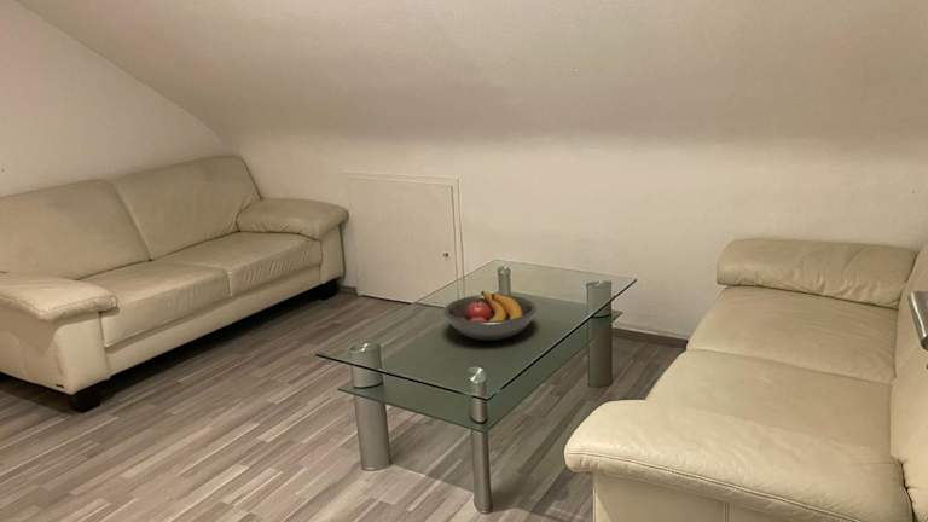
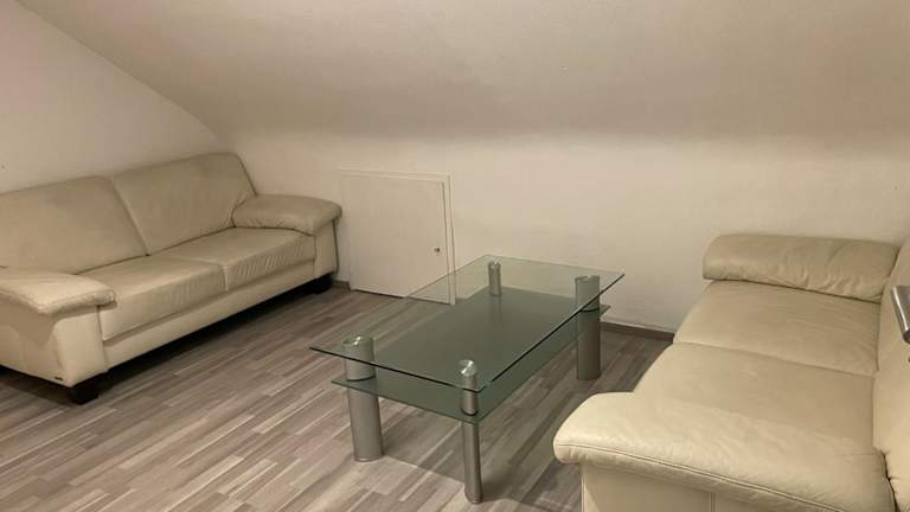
- fruit bowl (489, 317)
